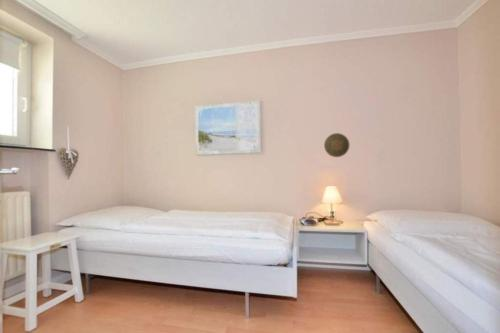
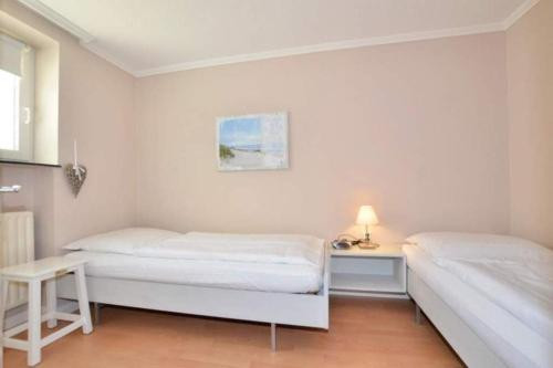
- decorative plate (336, 145)
